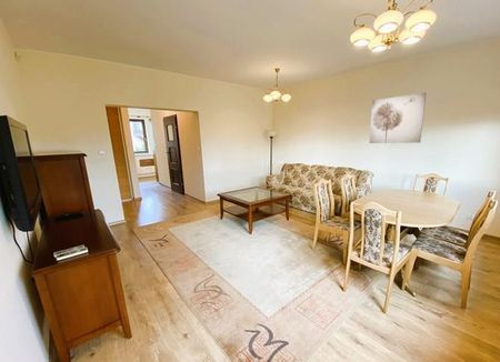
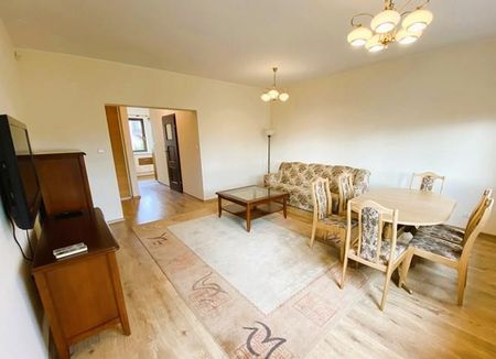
- wall art (394, 120)
